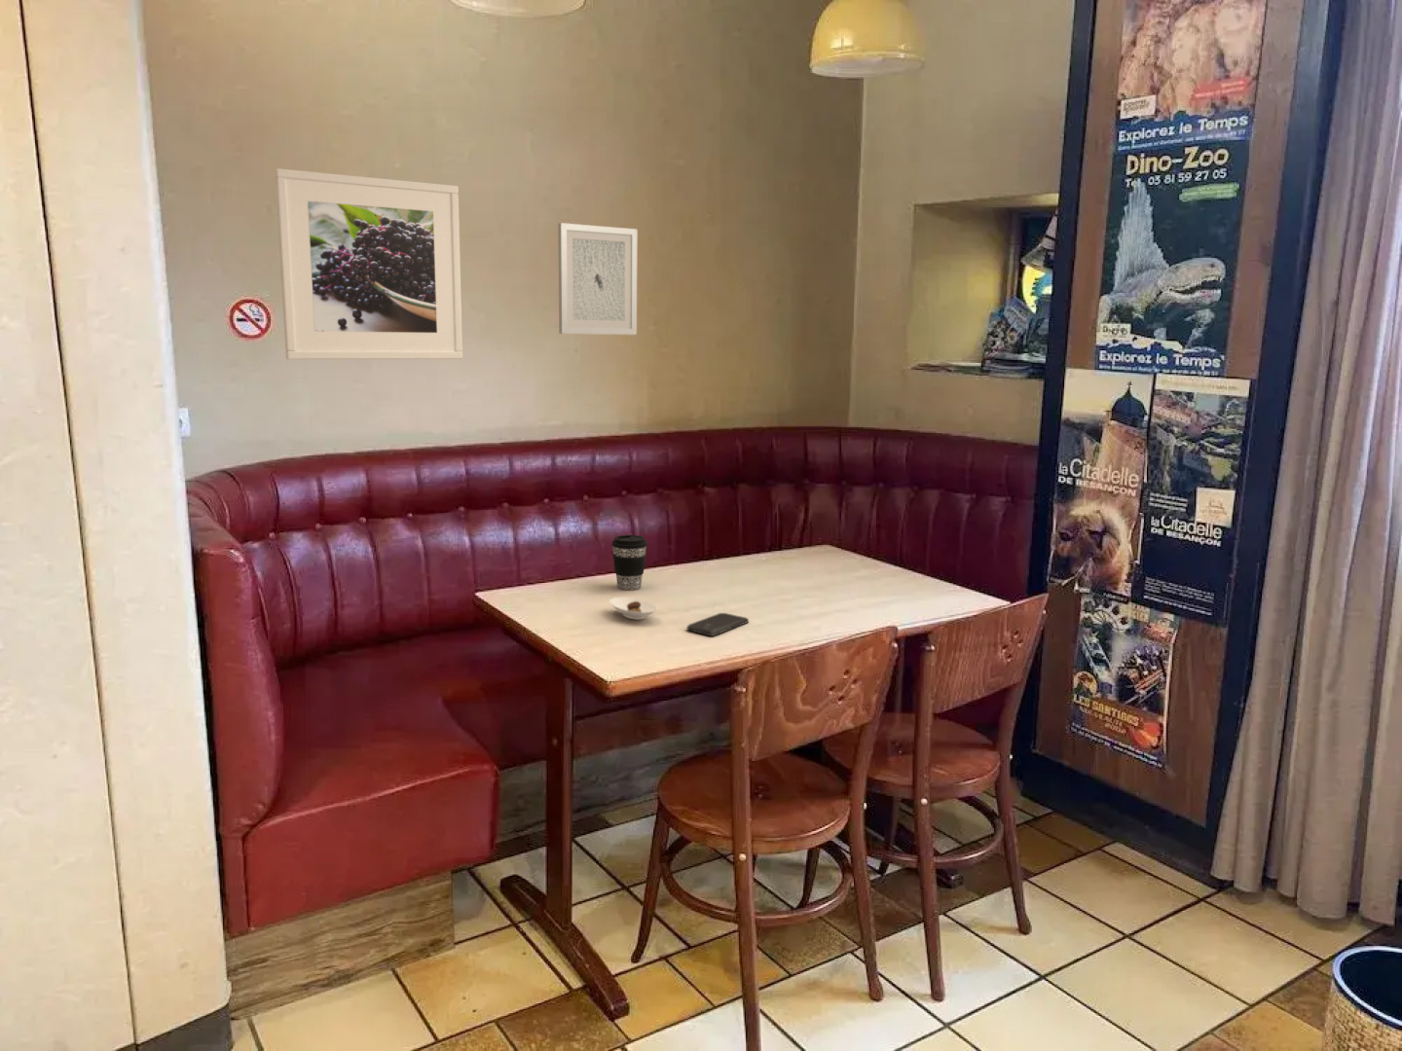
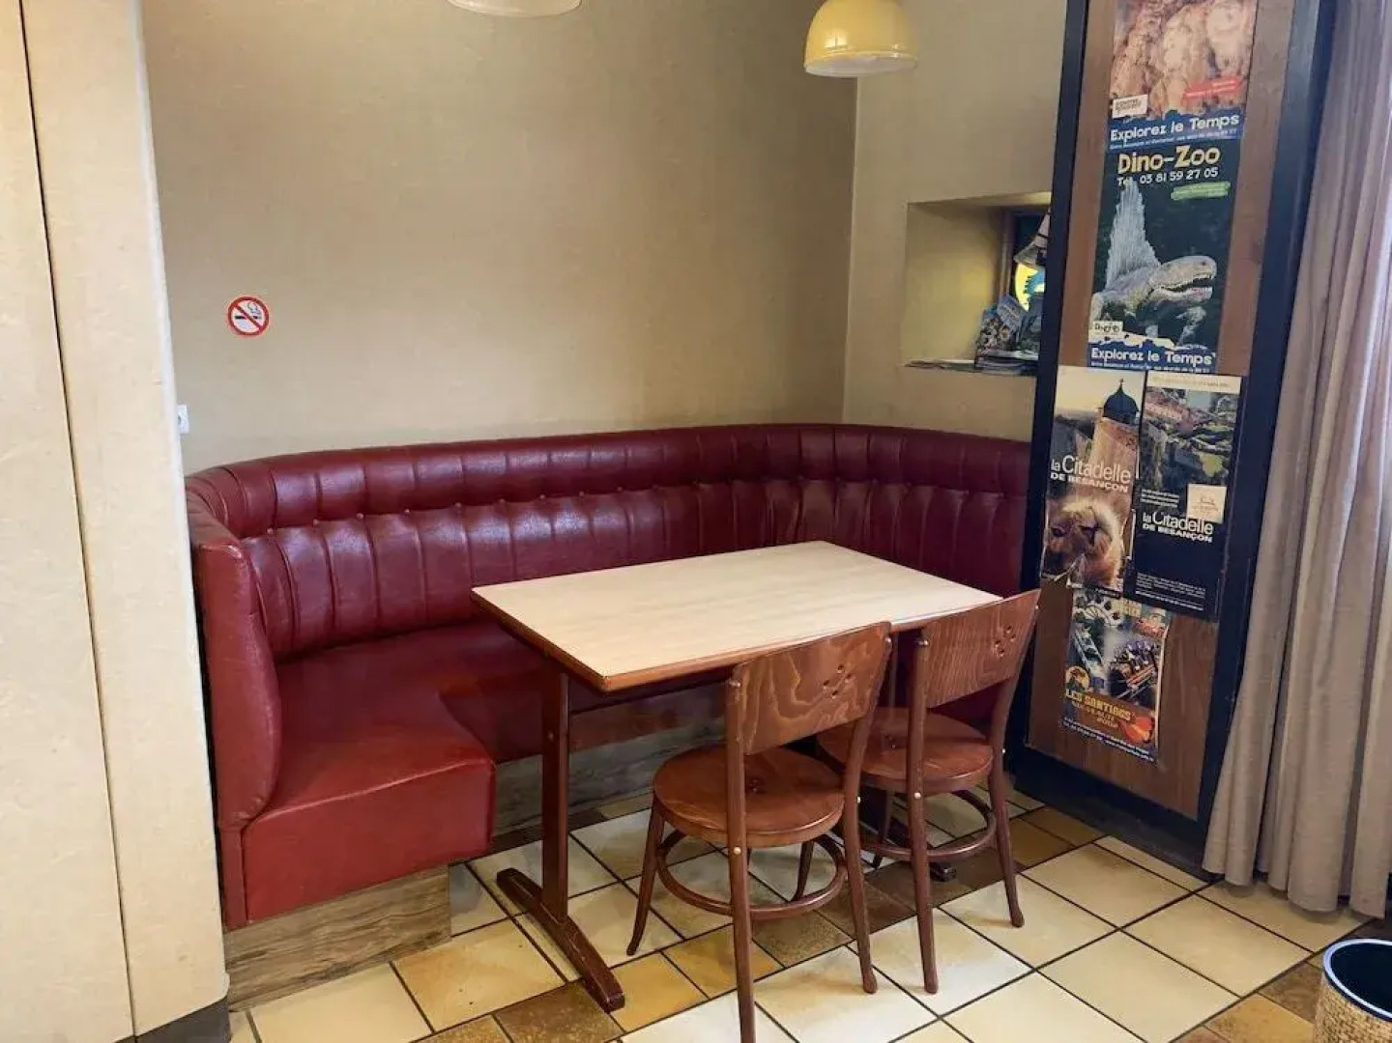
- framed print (374, 269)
- coffee cup (629, 562)
- smartphone (718, 623)
- saucer (633, 608)
- wall art (598, 280)
